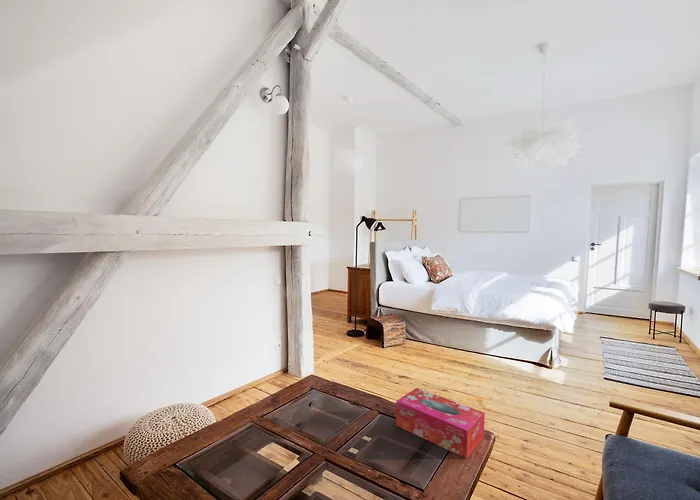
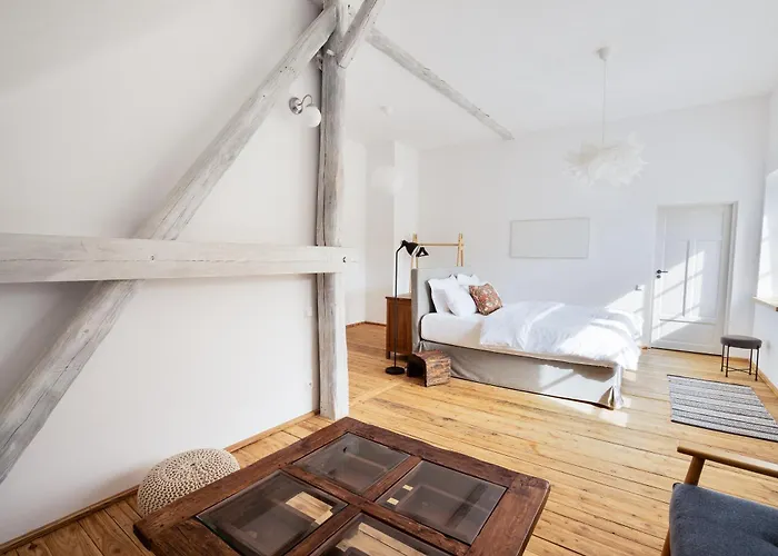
- tissue box (438, 419)
